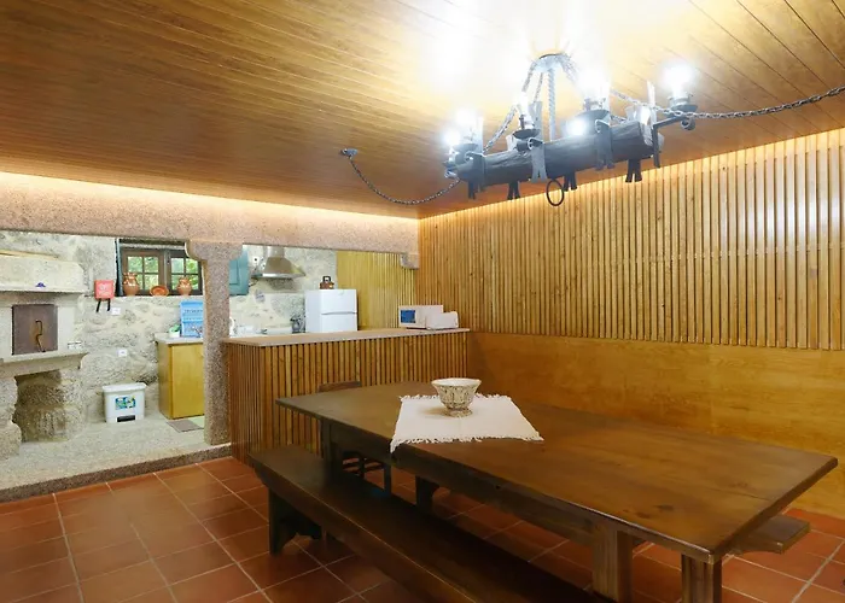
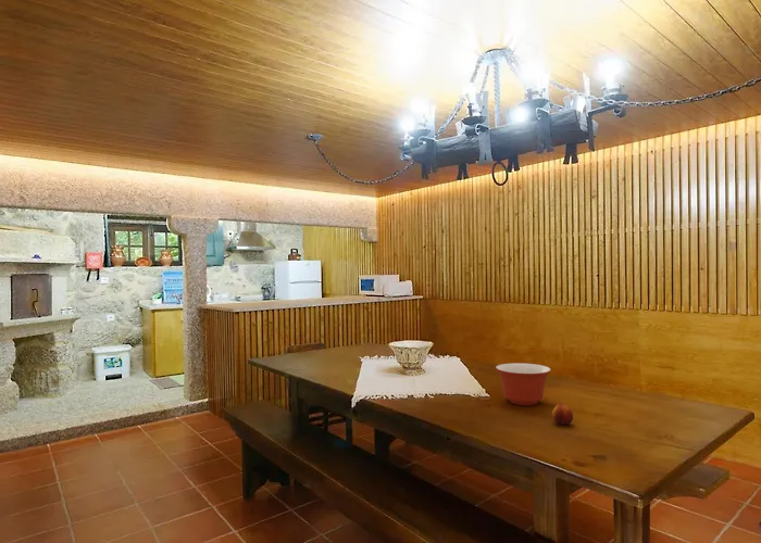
+ fruit (562, 413)
+ mixing bowl (523, 384)
